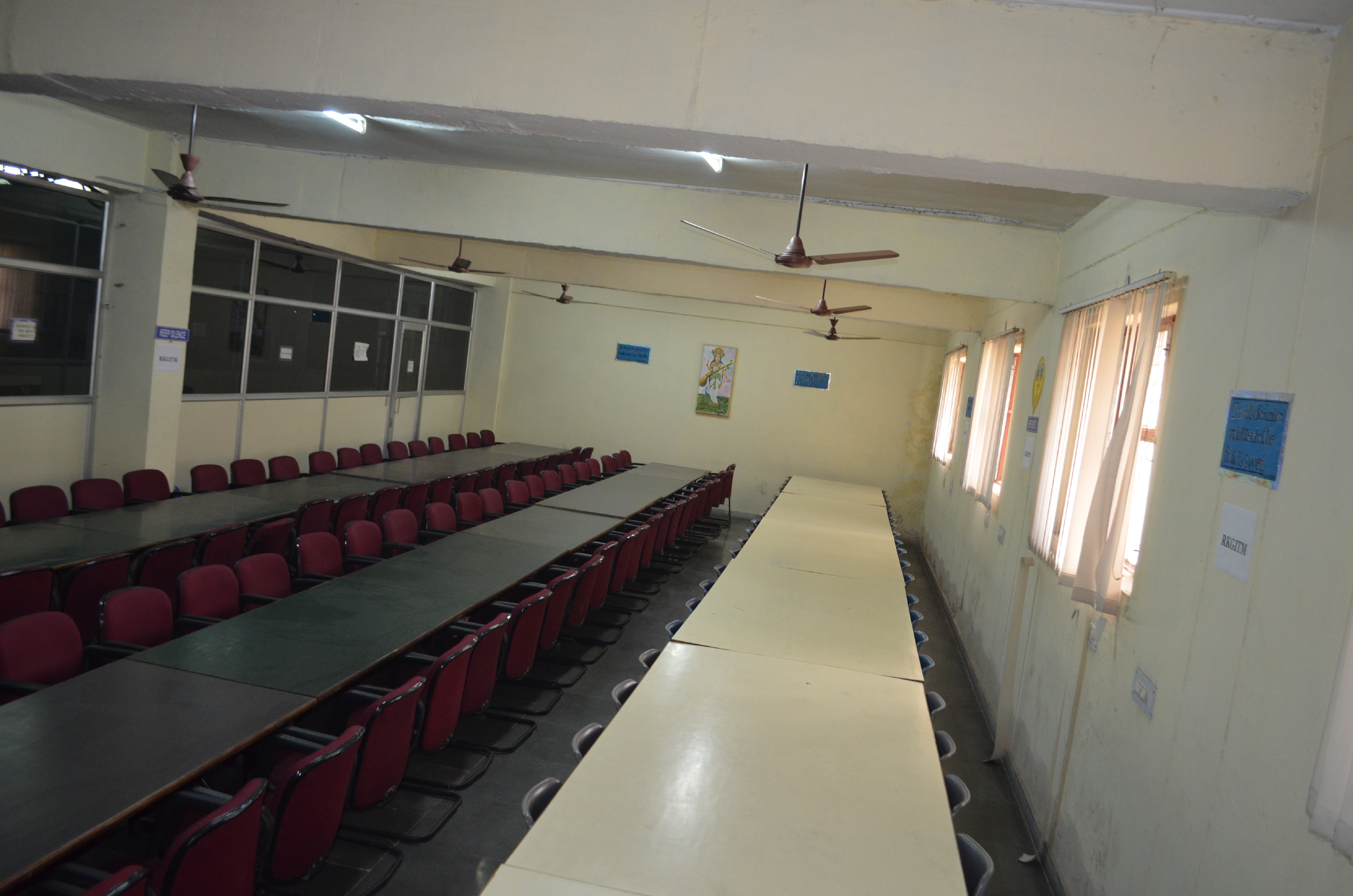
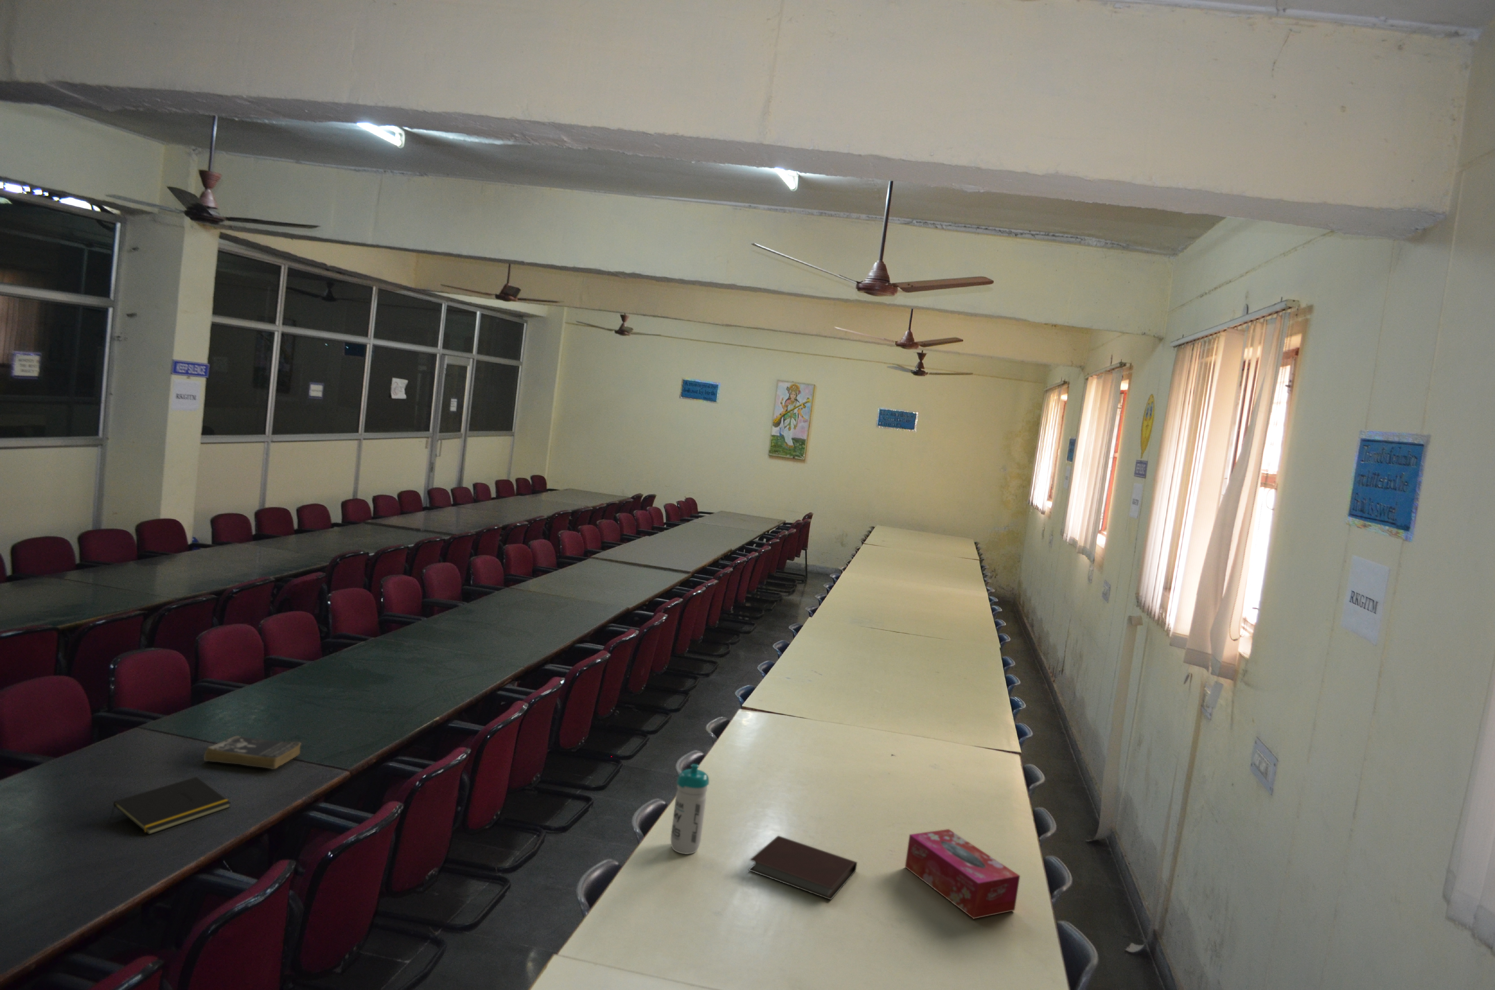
+ book (253, 751)
+ notebook (803, 865)
+ notepad (173, 804)
+ tissue box (960, 871)
+ water bottle (689, 807)
